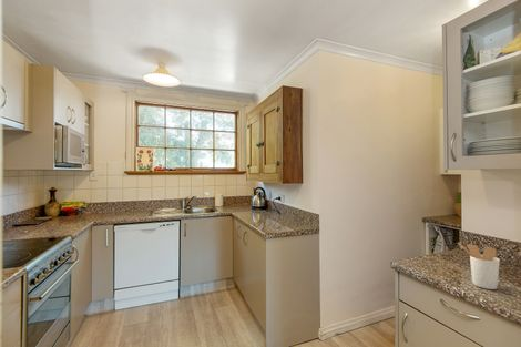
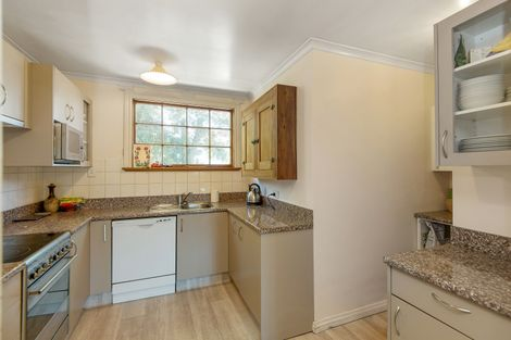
- utensil holder (477, 263)
